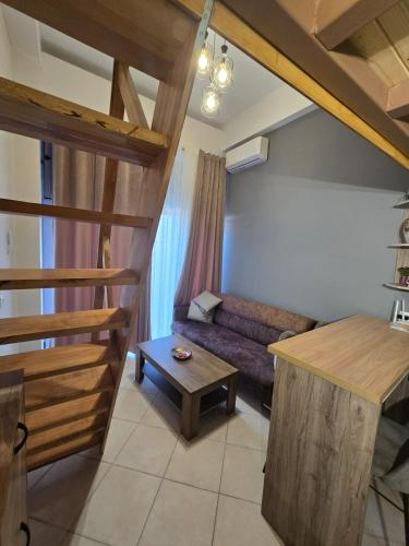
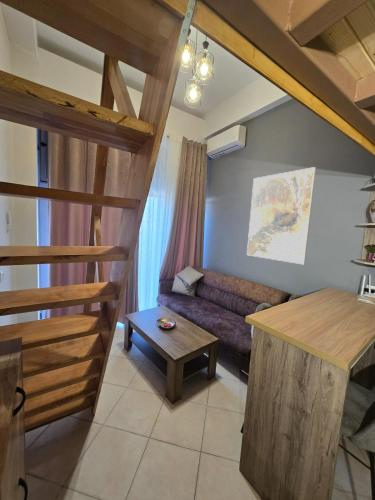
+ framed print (276, 217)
